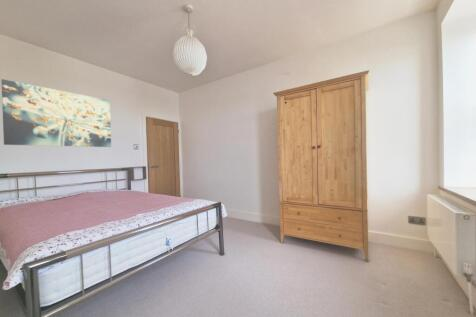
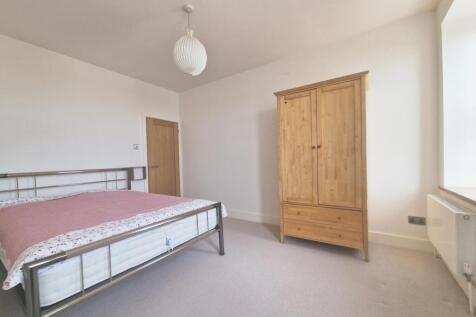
- wall art (65, 118)
